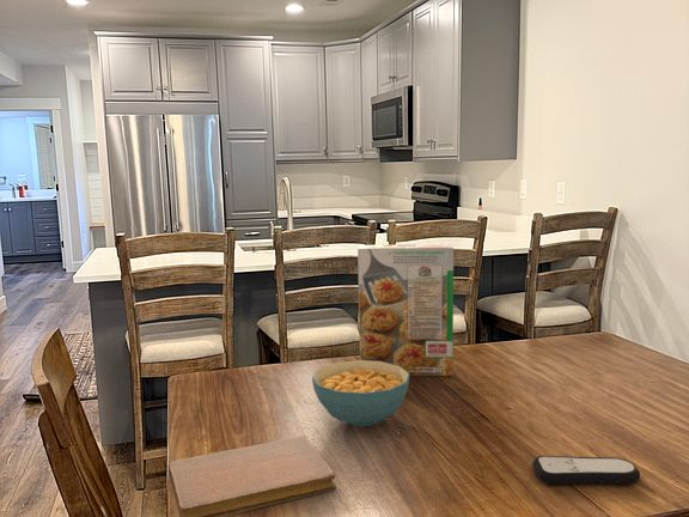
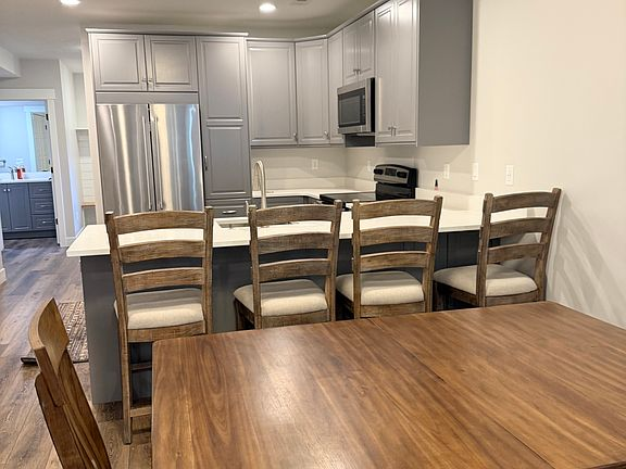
- cereal box (406, 309)
- cereal bowl (361, 397)
- notebook (250, 474)
- remote control (585, 469)
